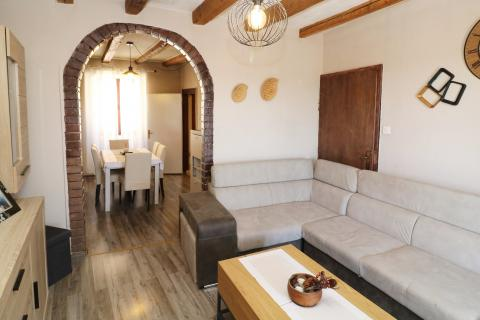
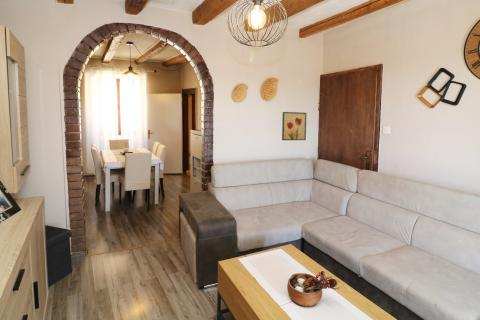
+ wall art (294, 126)
